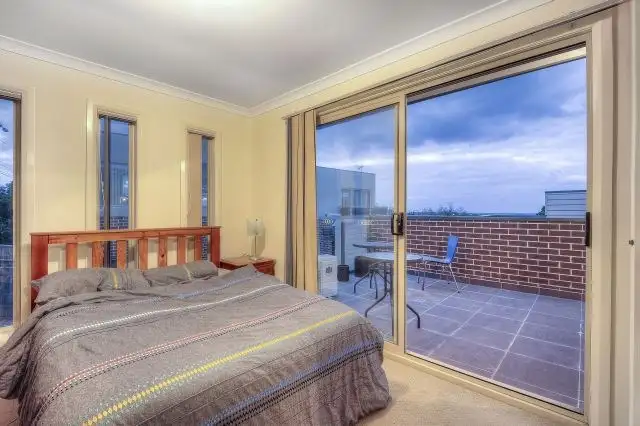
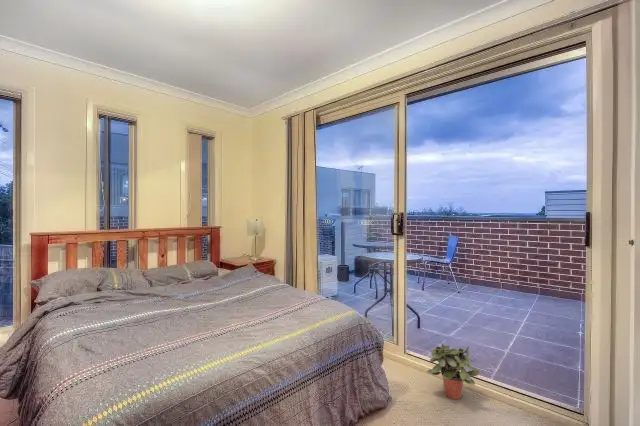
+ potted plant (453, 369)
